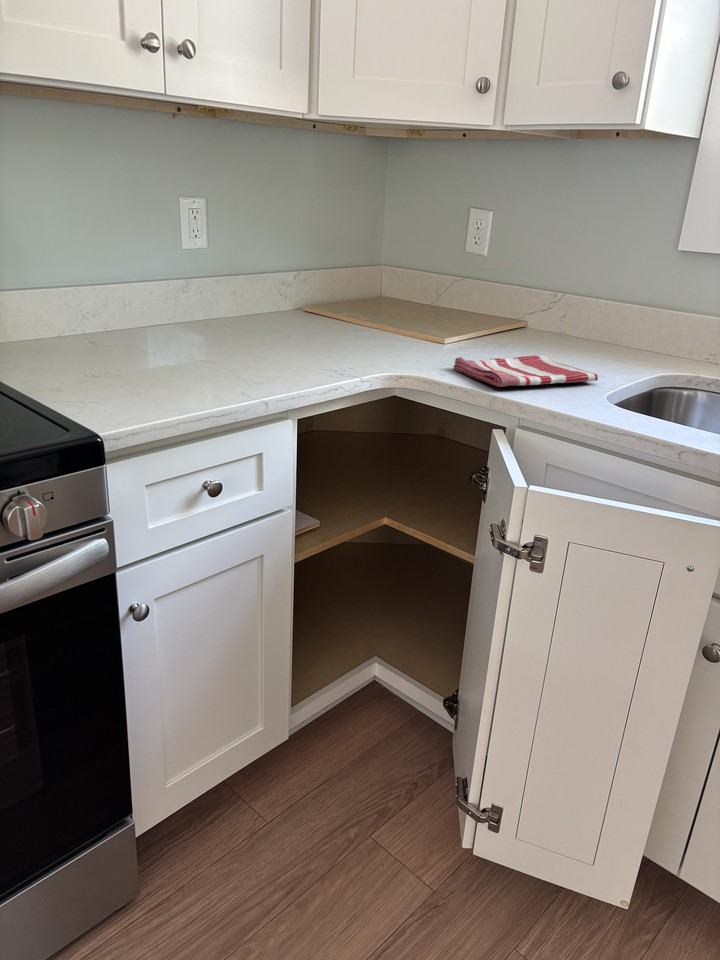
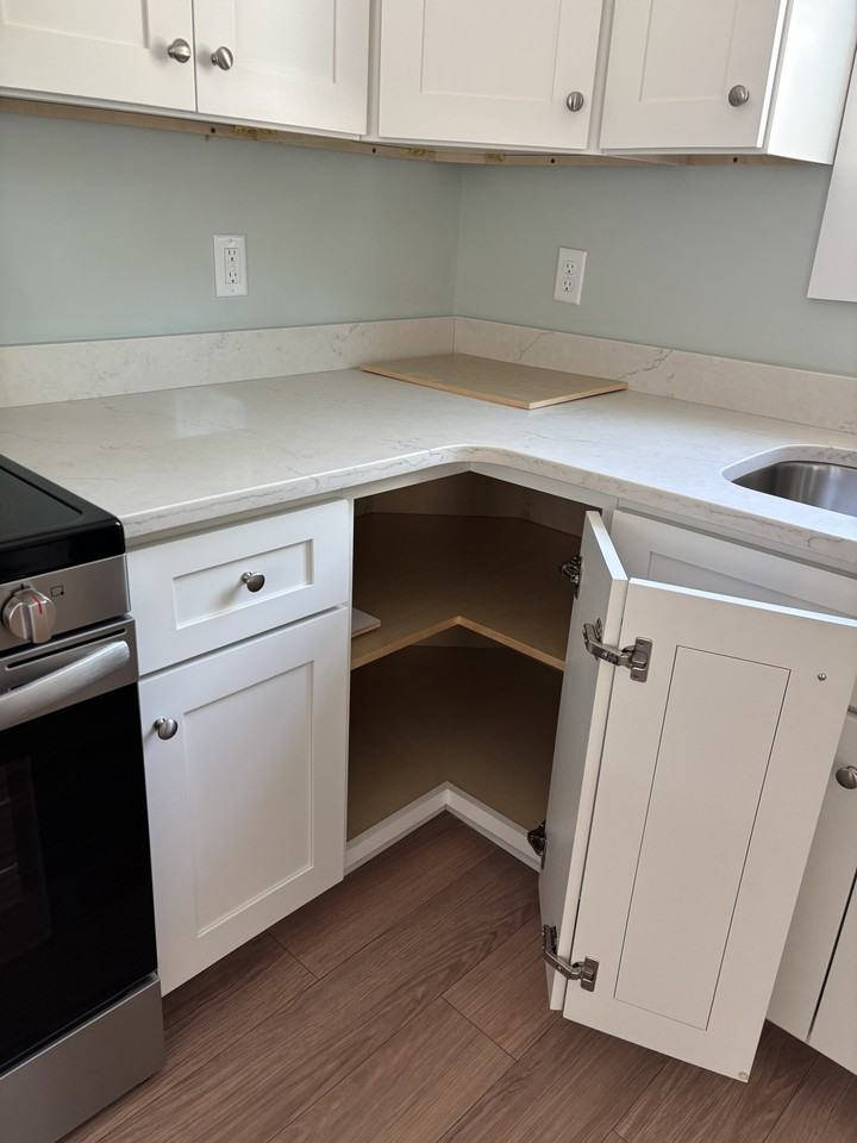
- dish towel (524, 369)
